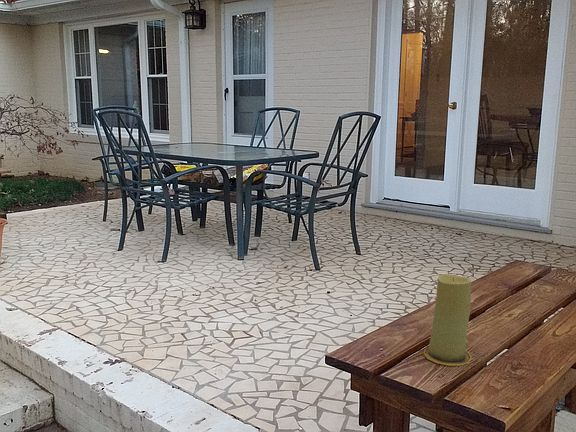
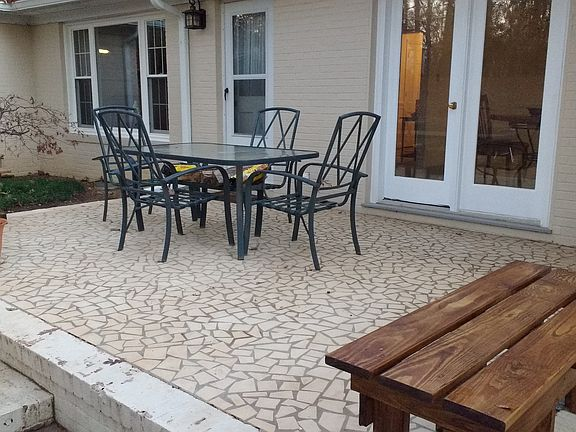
- candle (450, 317)
